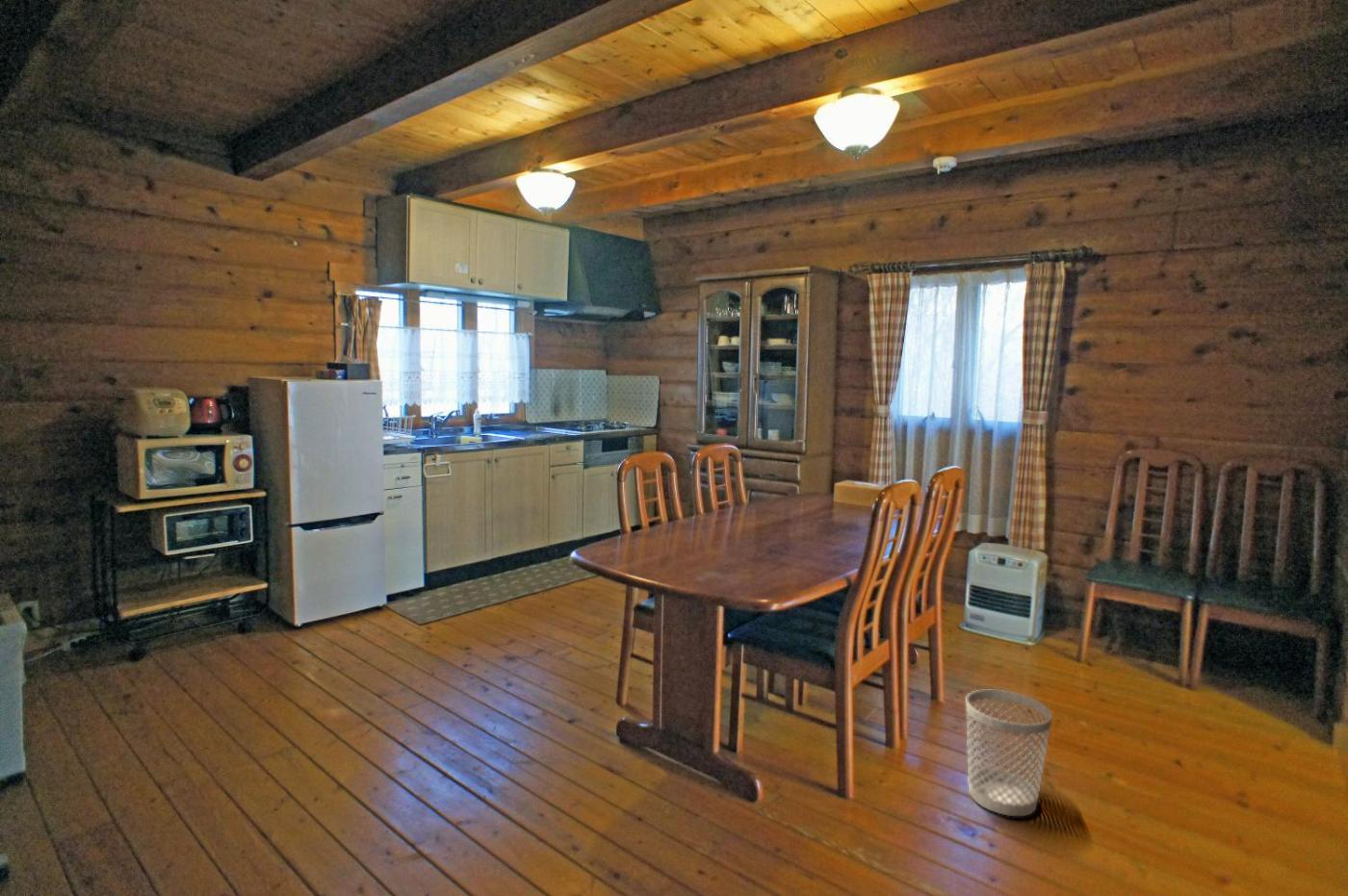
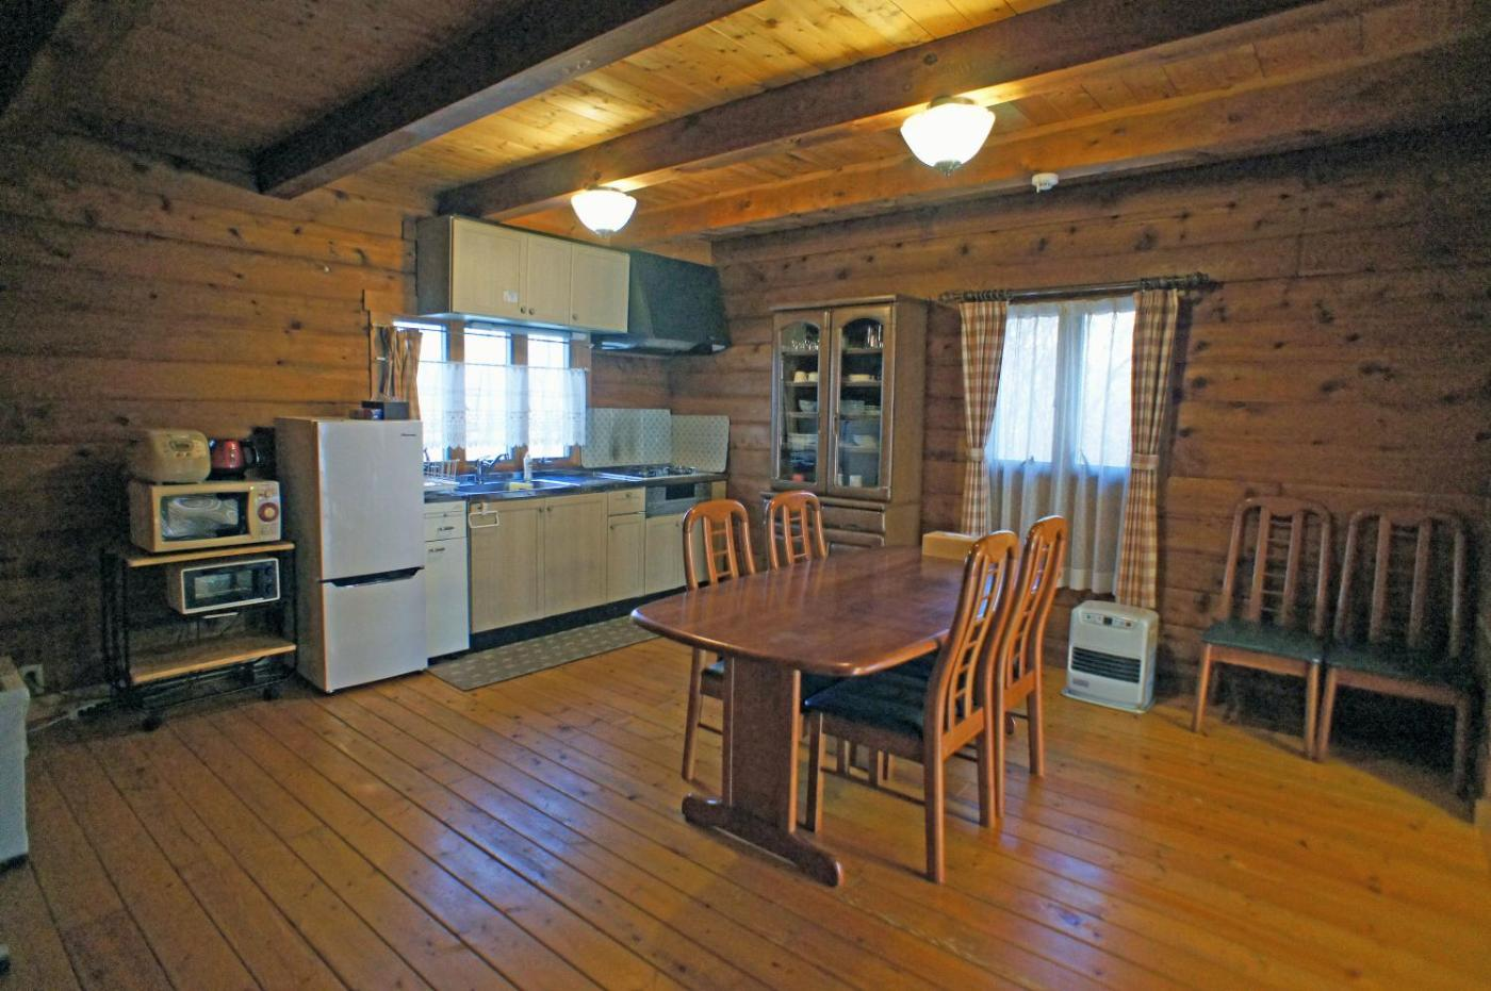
- wastebasket (1004, 752)
